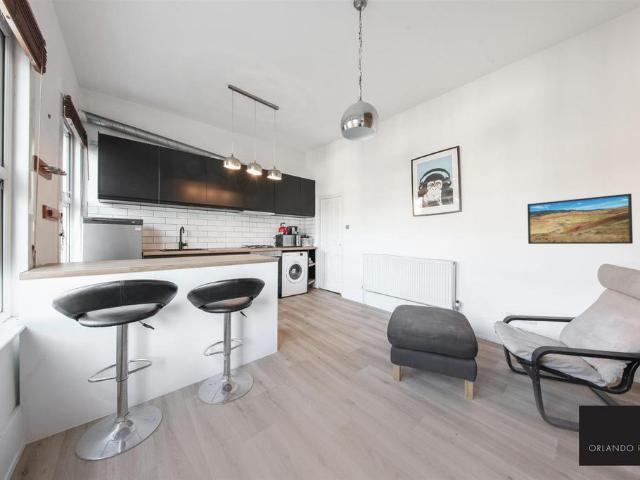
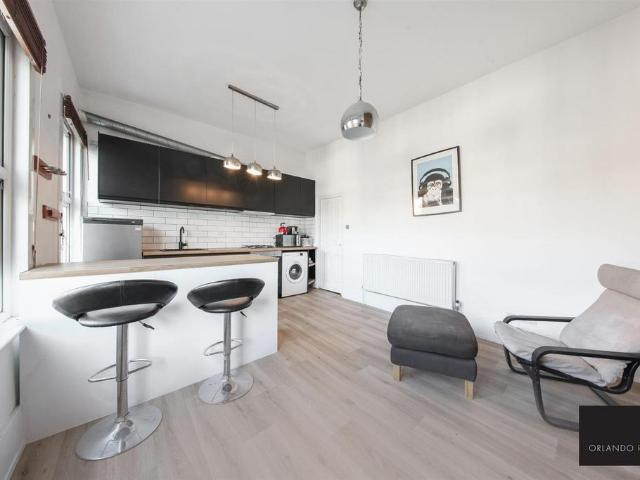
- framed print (573, 221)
